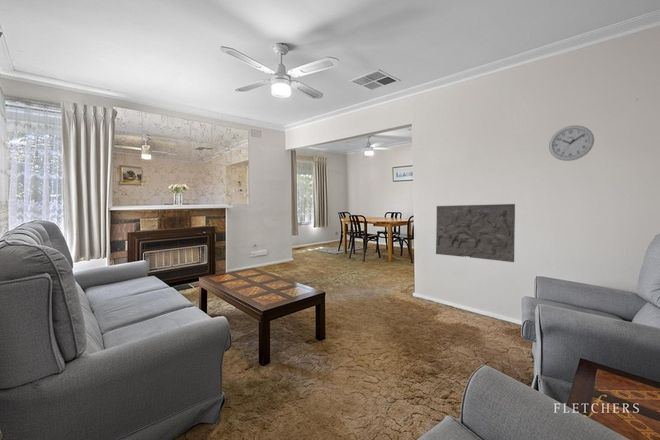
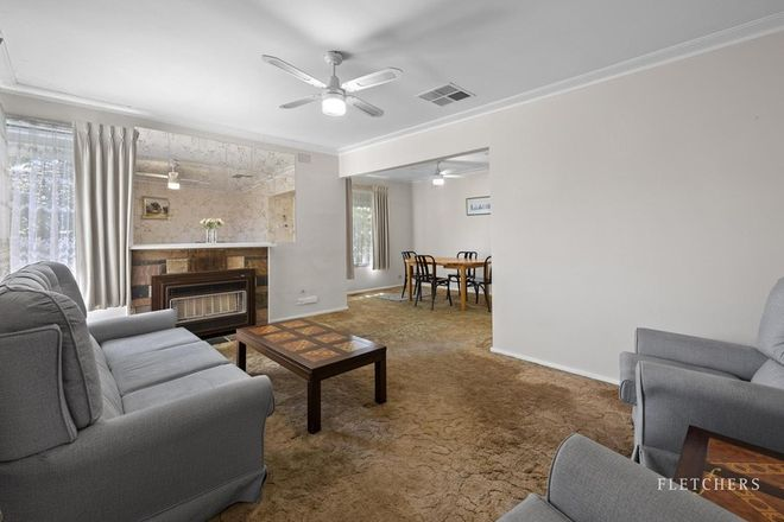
- relief panel (471, 231)
- wall clock (570, 143)
